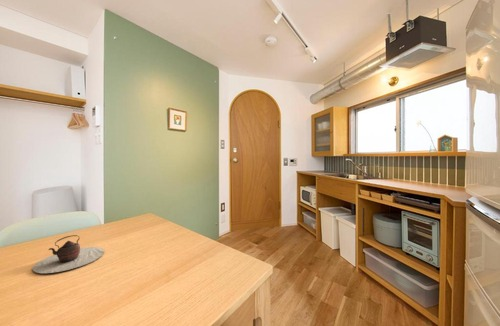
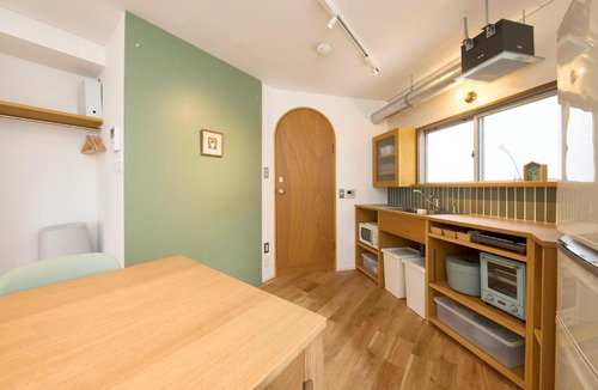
- teapot (71, 246)
